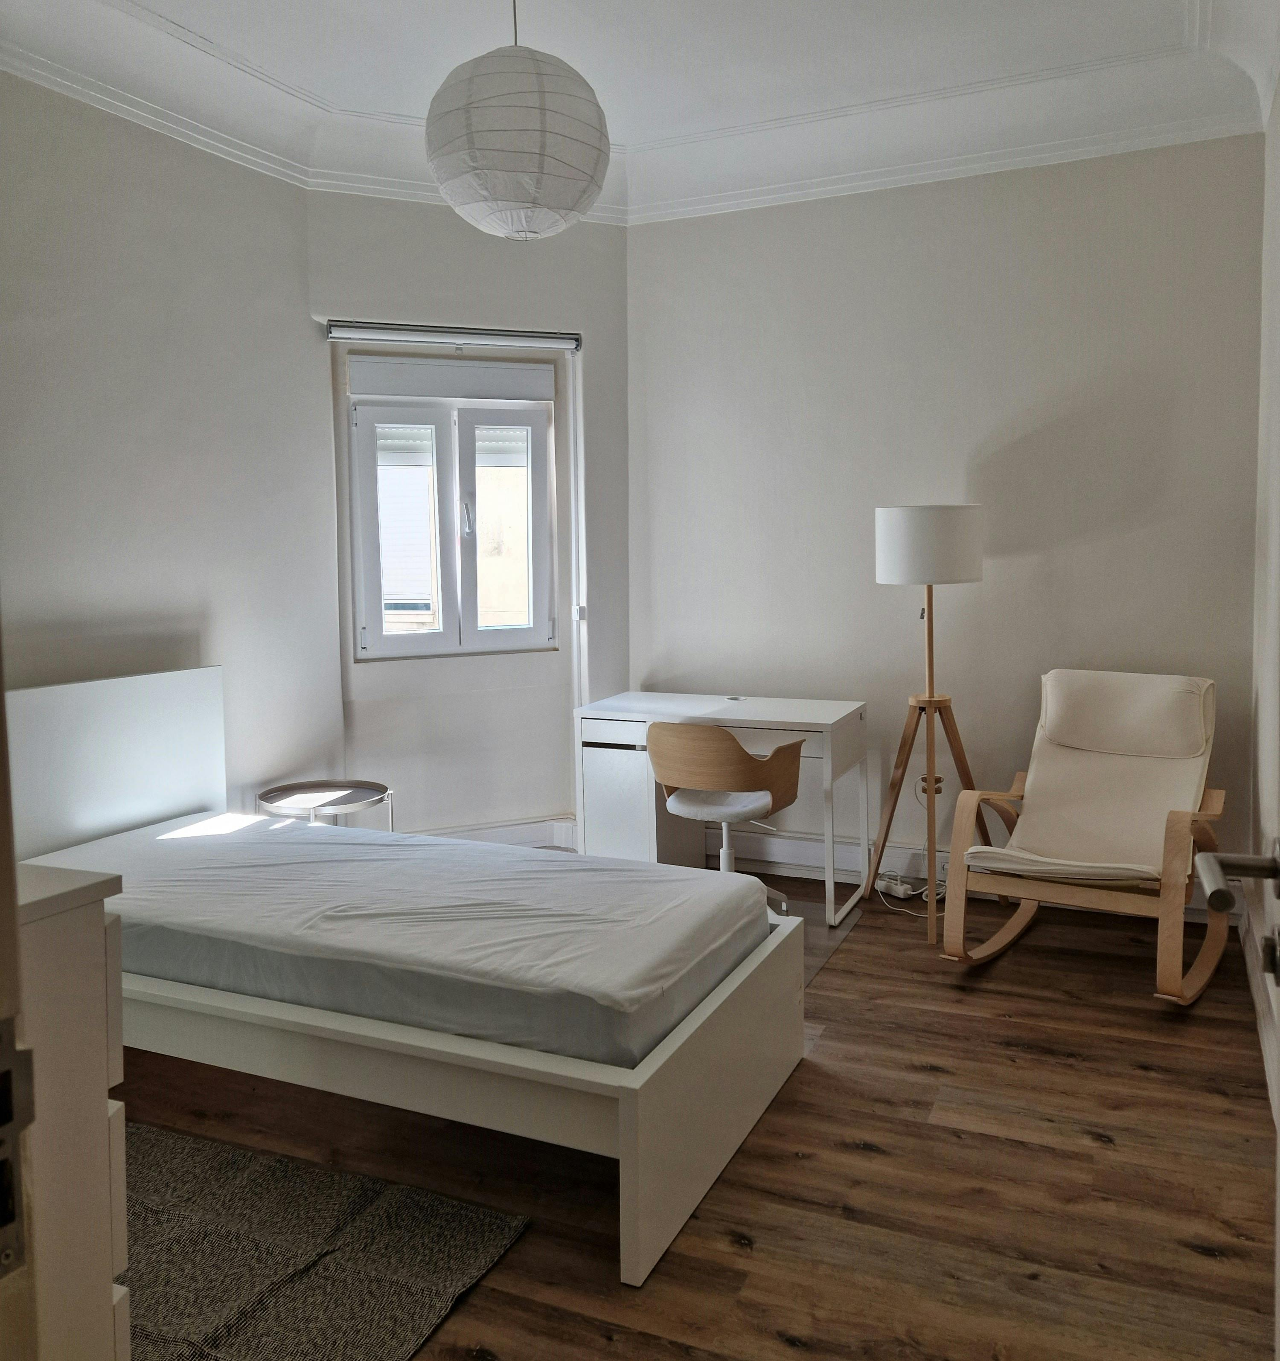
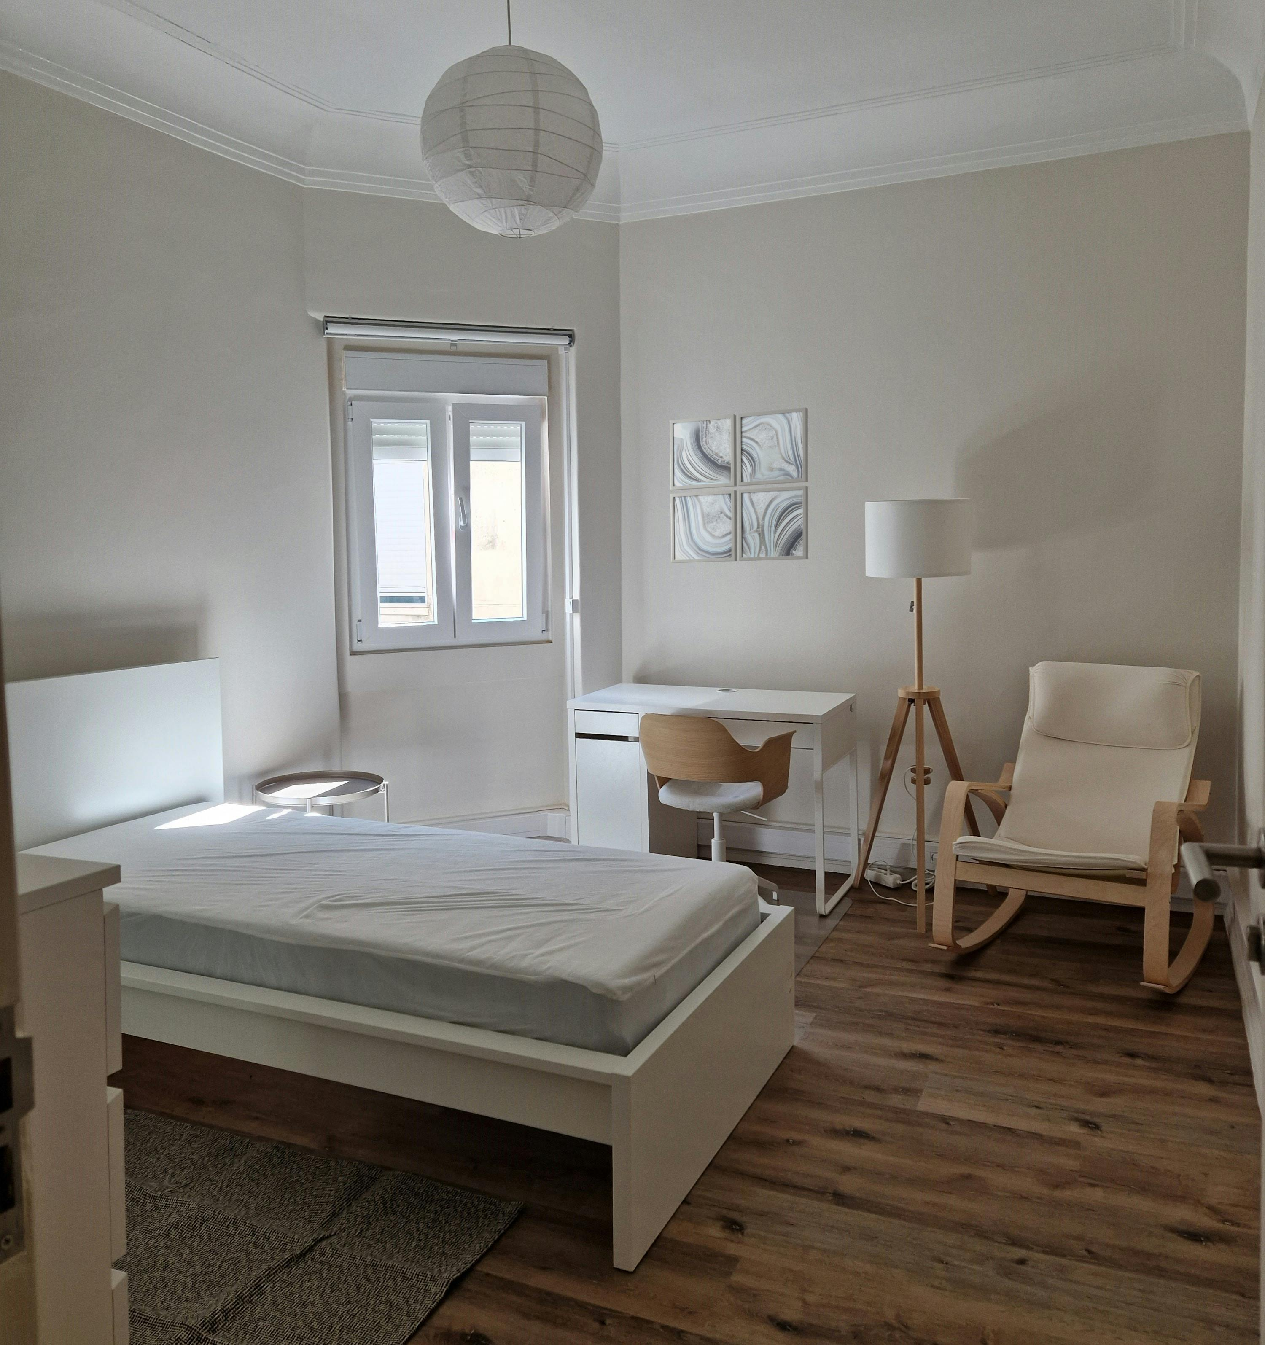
+ wall art (736, 486)
